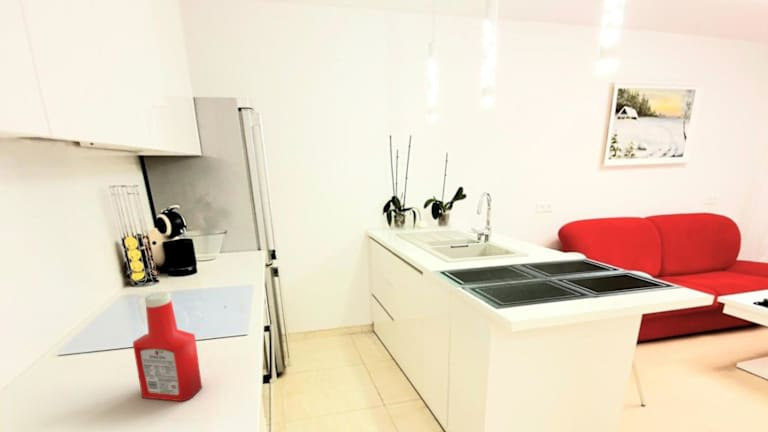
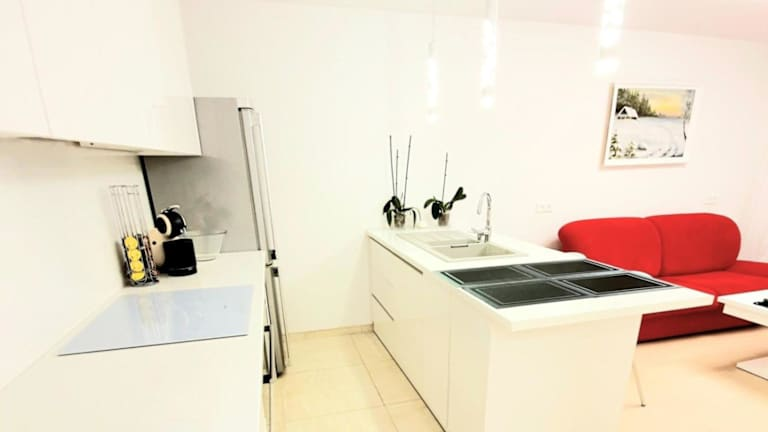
- soap bottle (165, 344)
